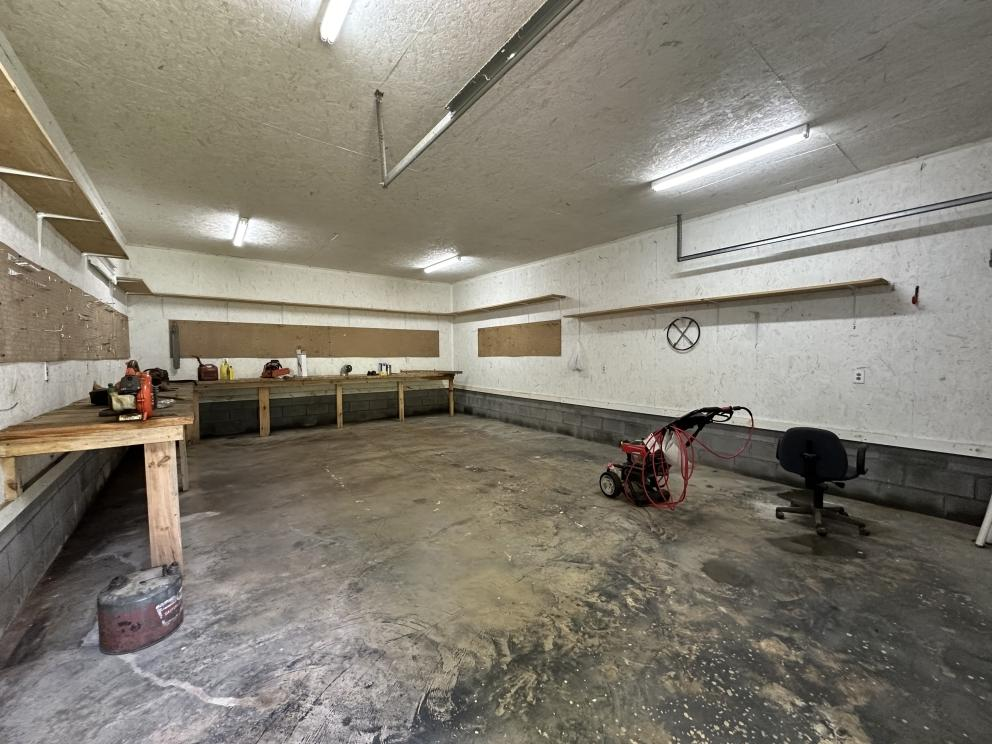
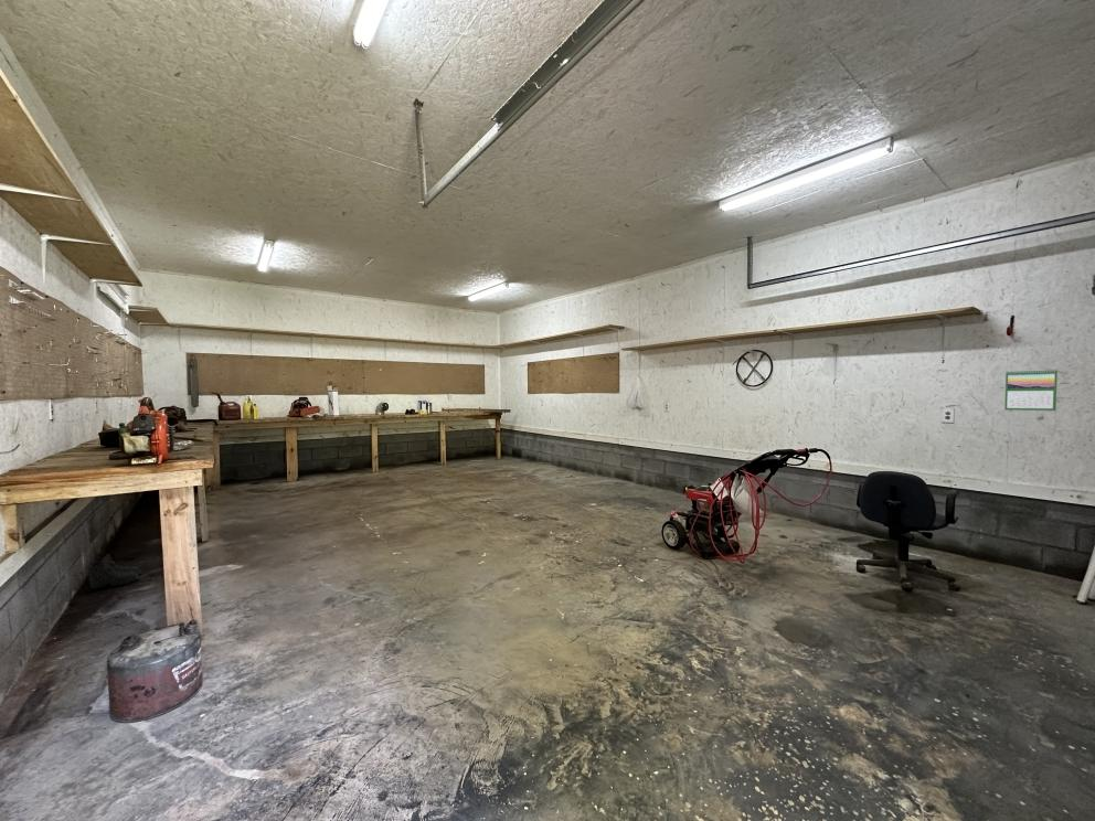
+ calendar (1030, 390)
+ boots (115, 567)
